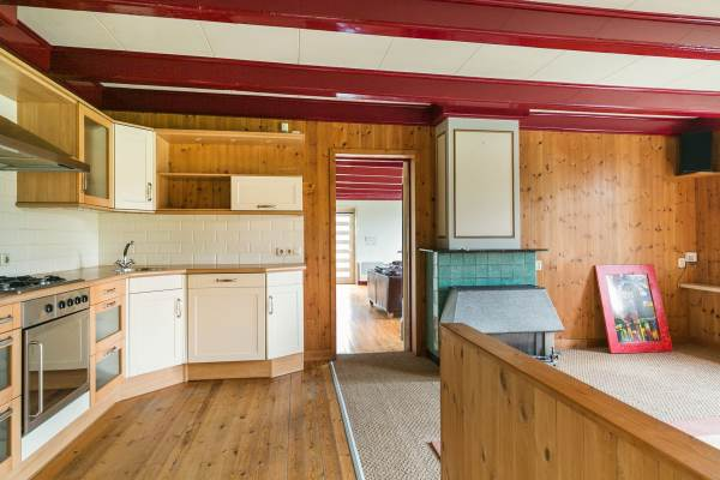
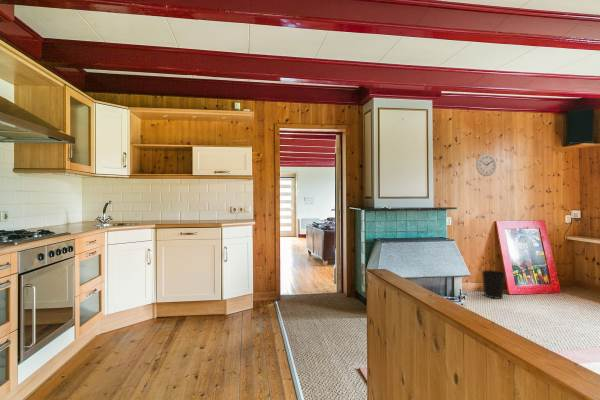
+ wastebasket (493, 284)
+ wall clock (486, 165)
